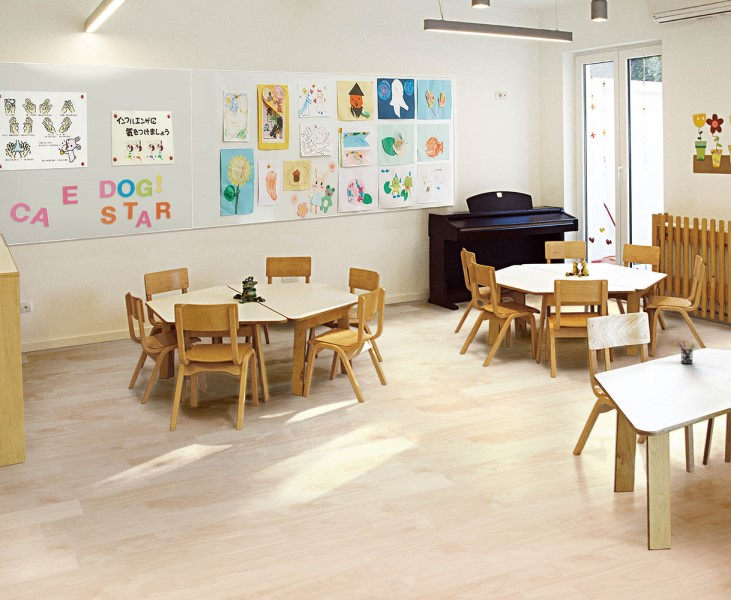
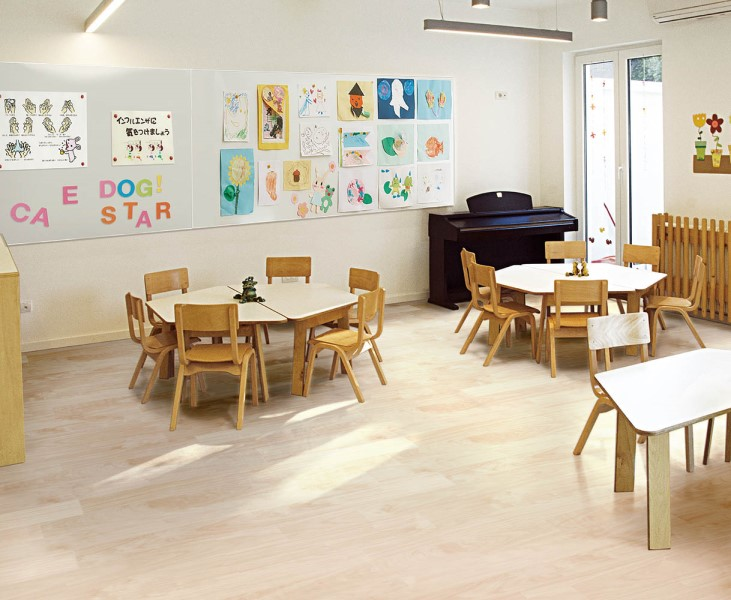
- pen holder (687, 352)
